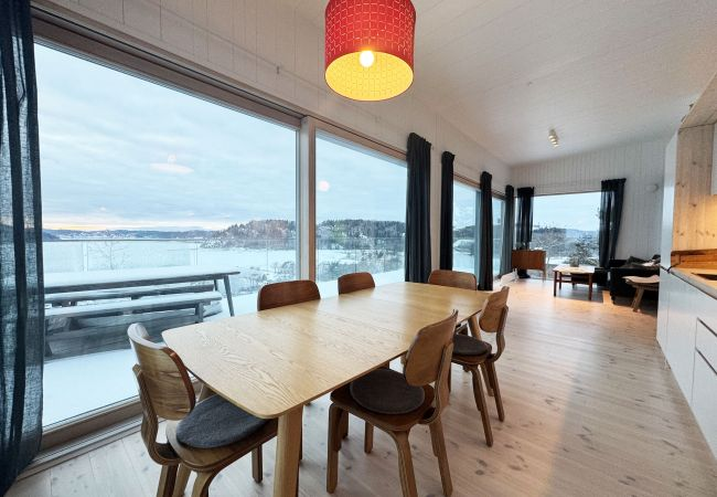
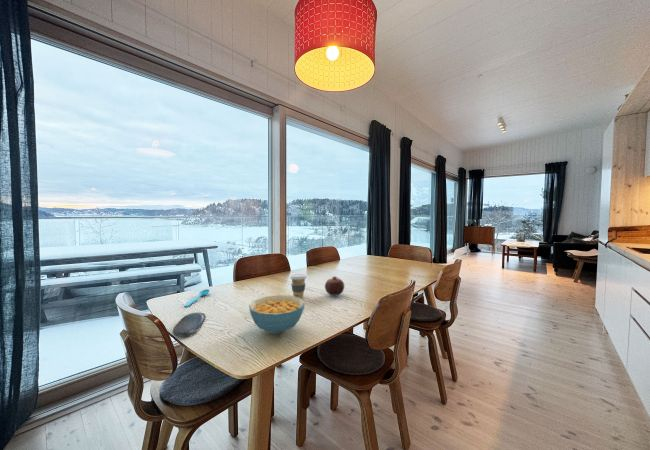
+ oval tray (190, 323)
+ coffee cup (298, 286)
+ fruit (334, 285)
+ cereal bowl (277, 316)
+ spoon (197, 297)
